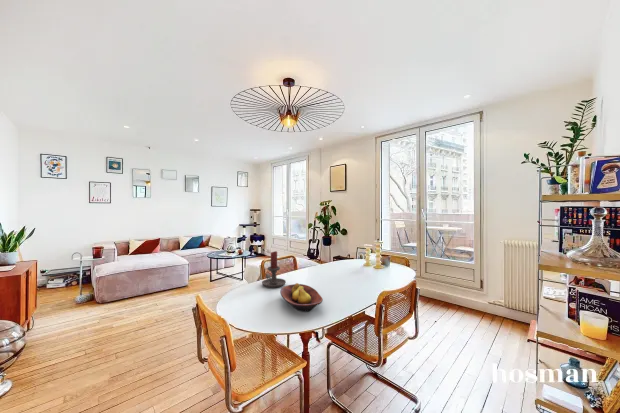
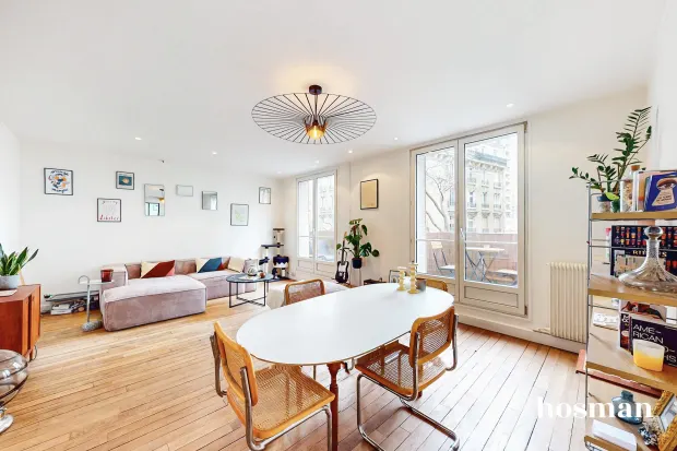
- candle holder (272, 267)
- fruit bowl (300, 294)
